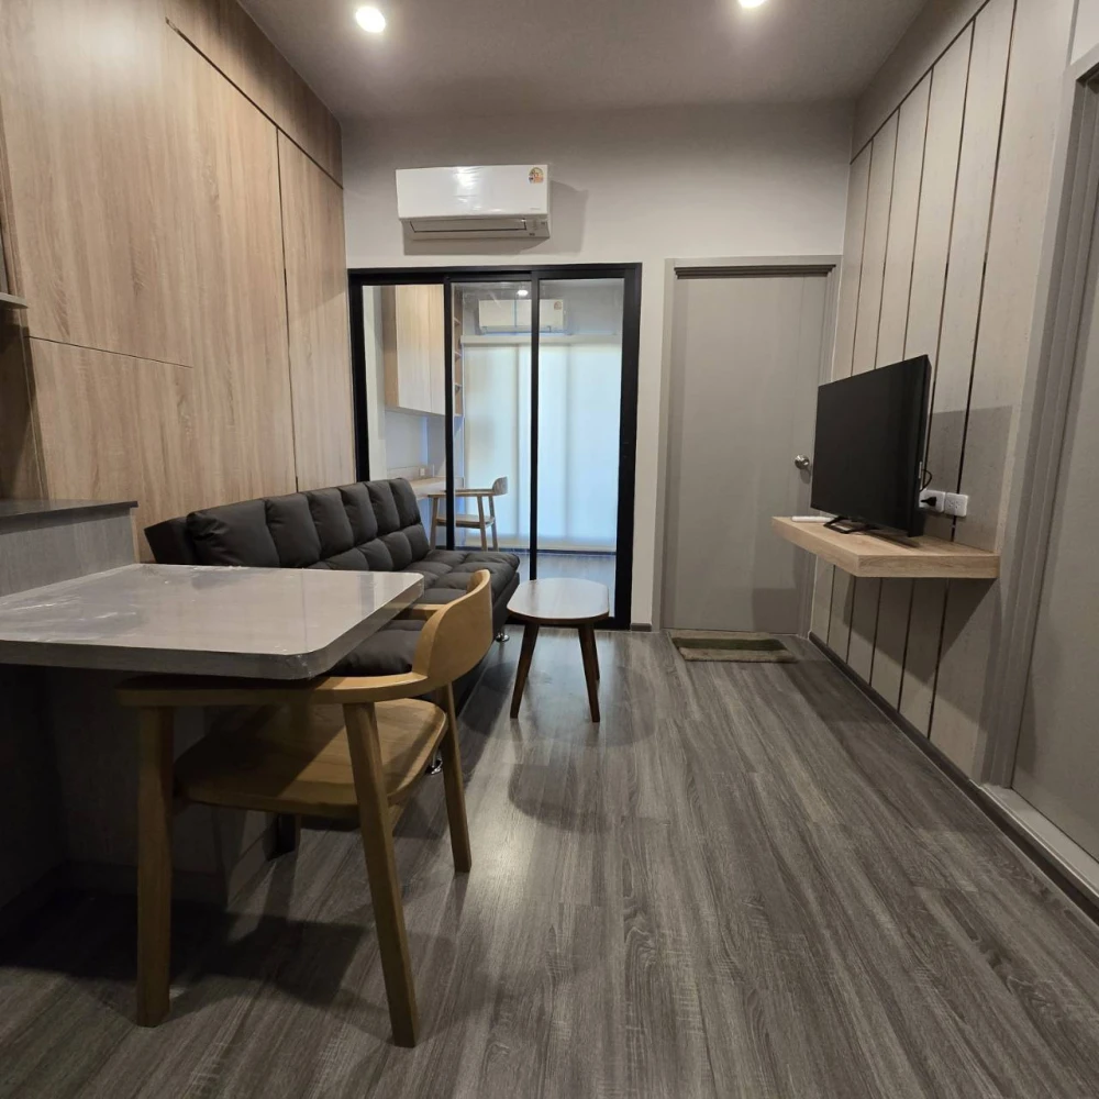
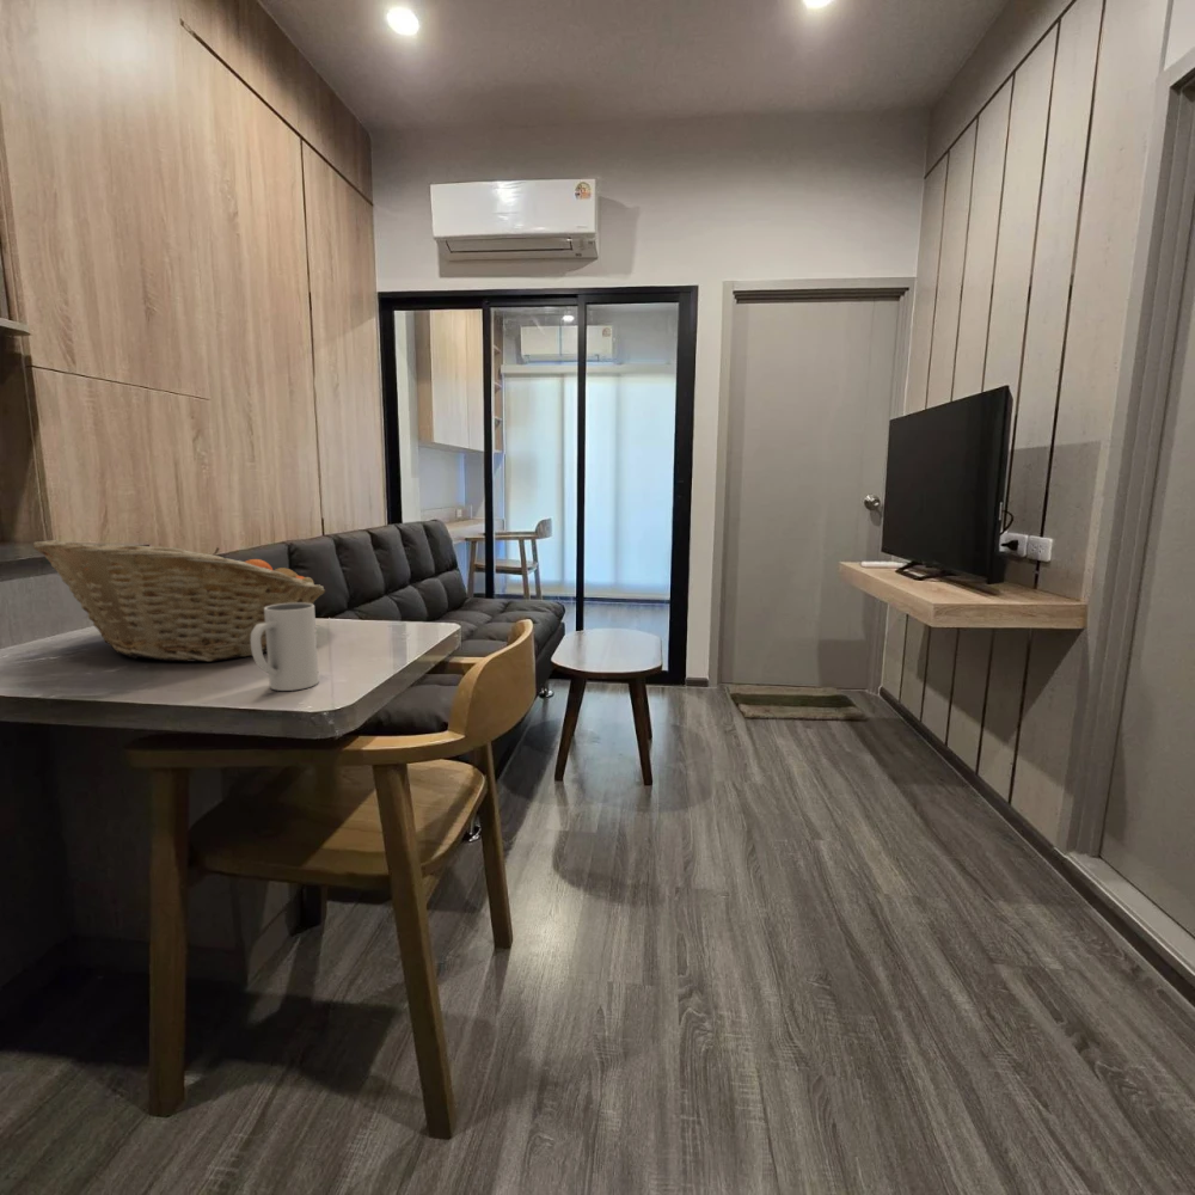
+ mug (283, 648)
+ fruit basket (191, 590)
